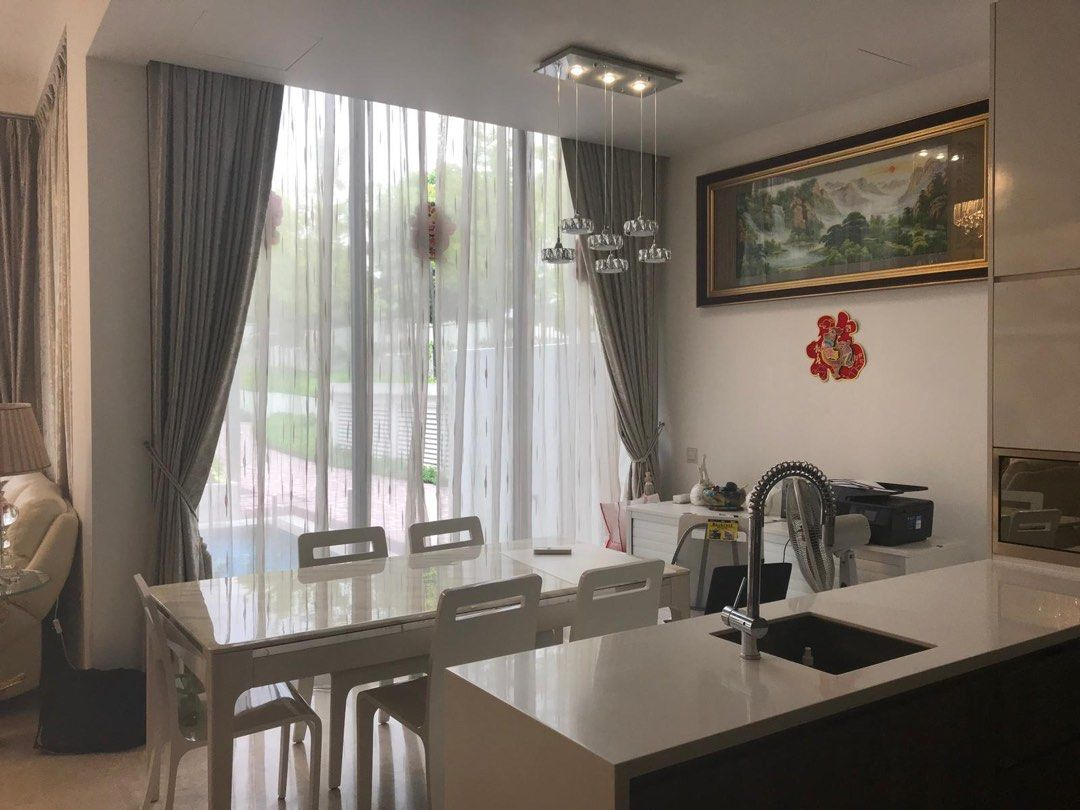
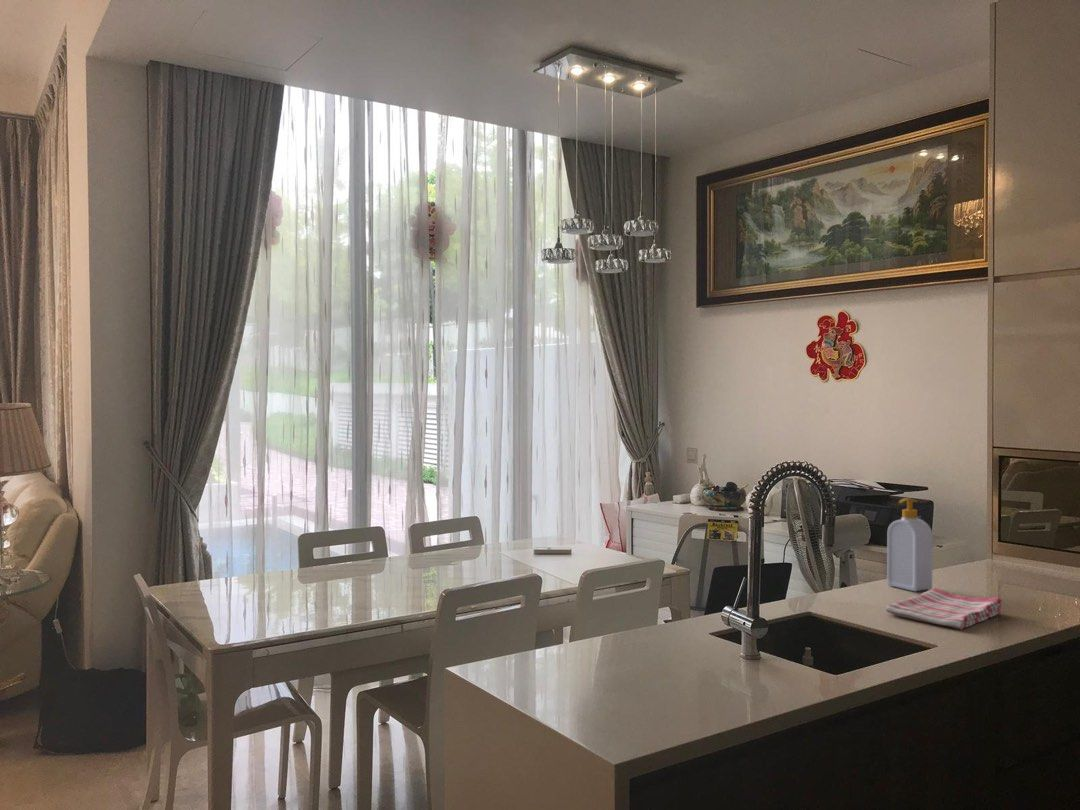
+ soap bottle (908, 543)
+ dish towel (944, 606)
